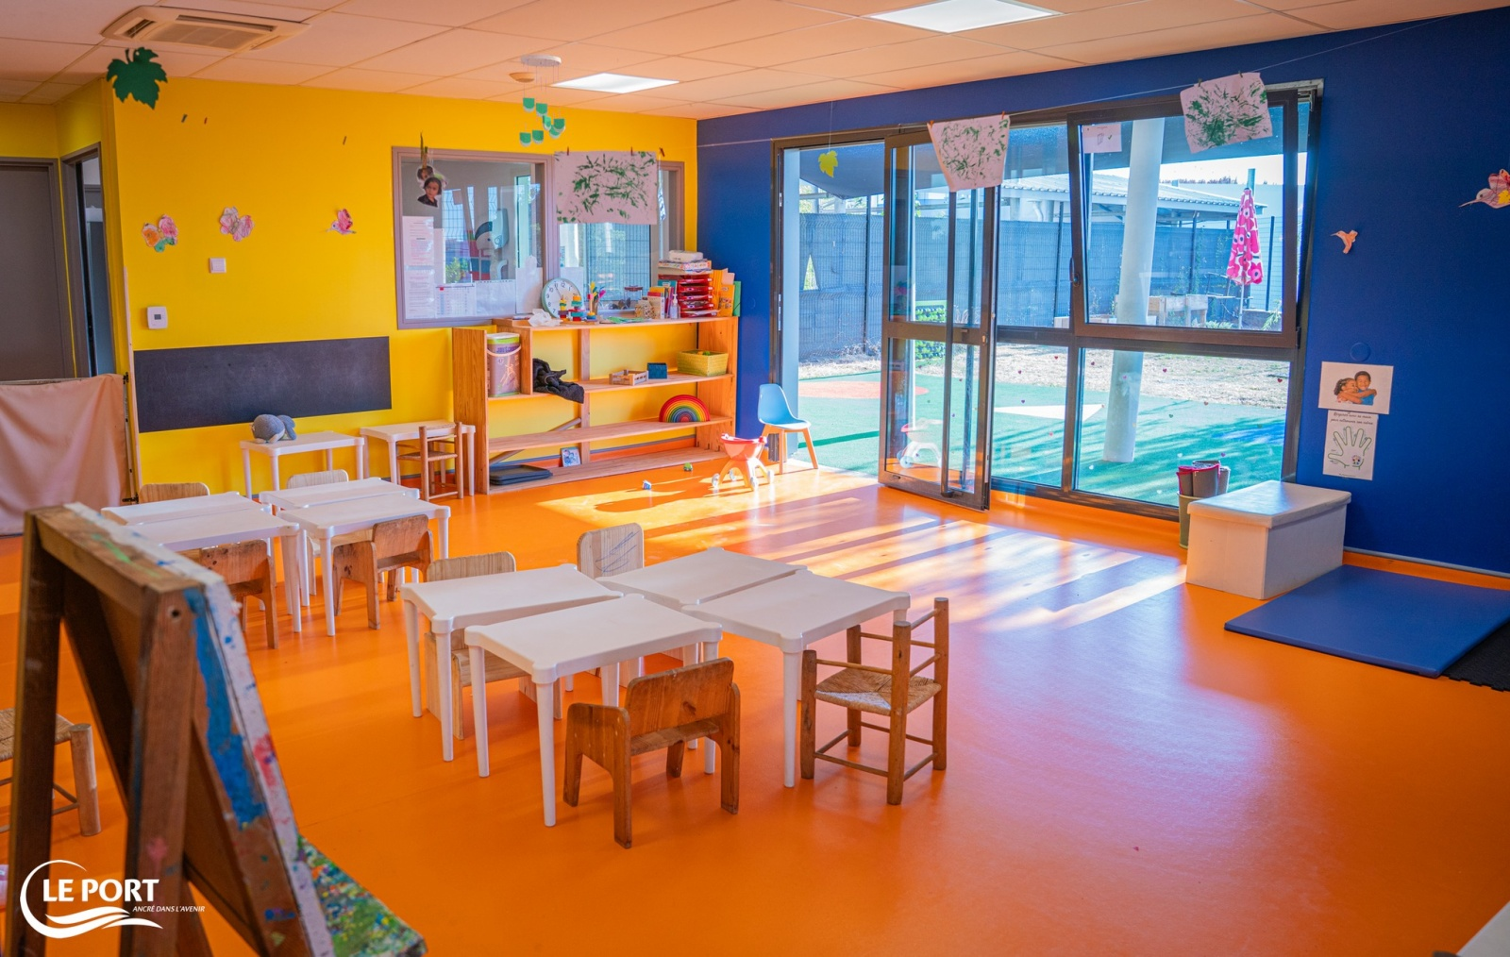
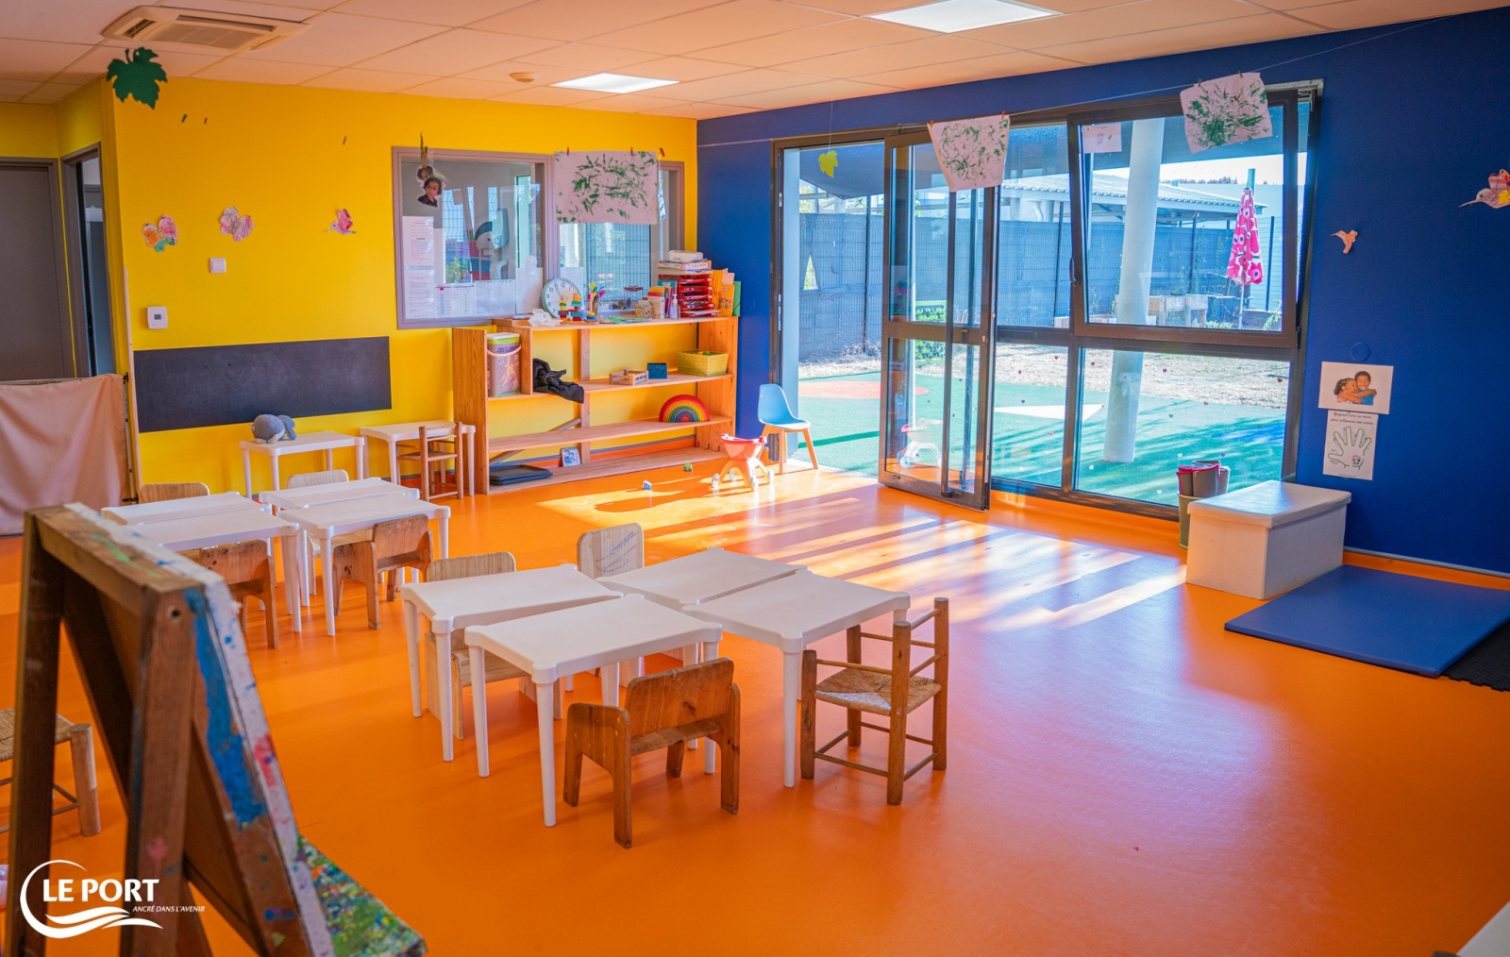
- ceiling mobile (540, 103)
